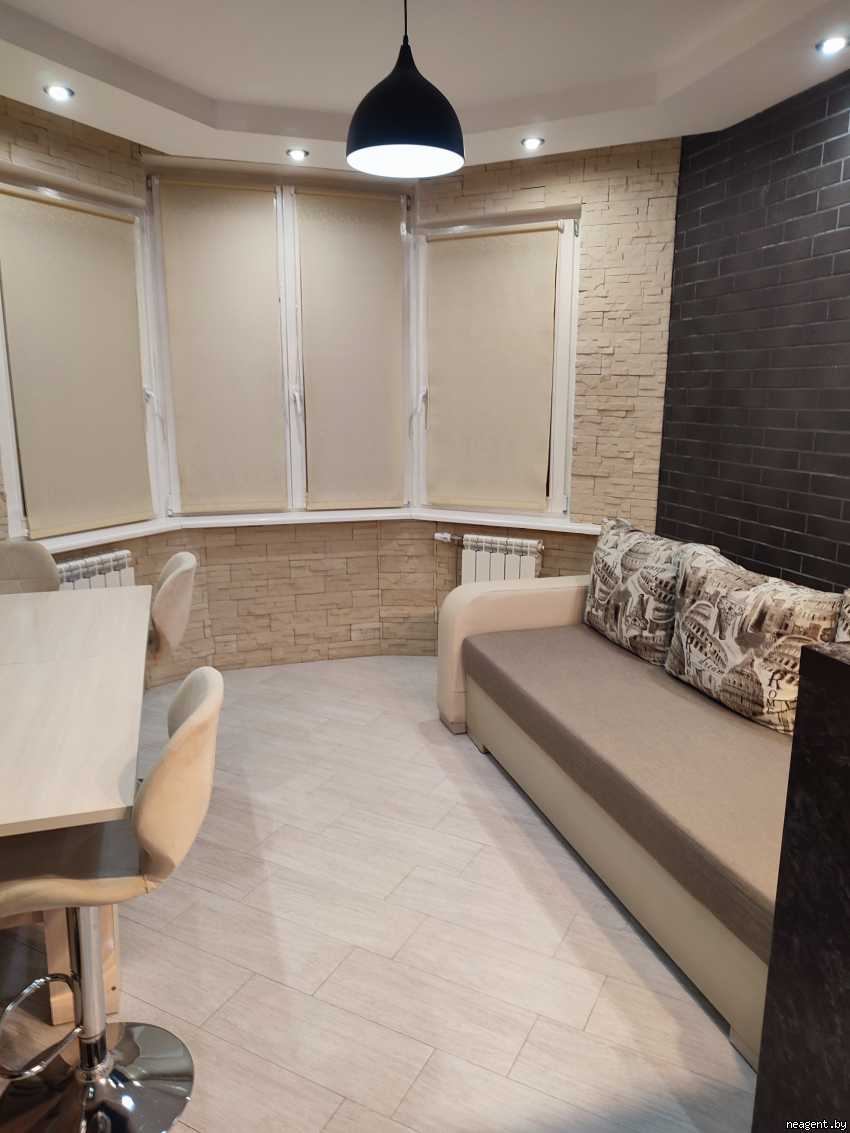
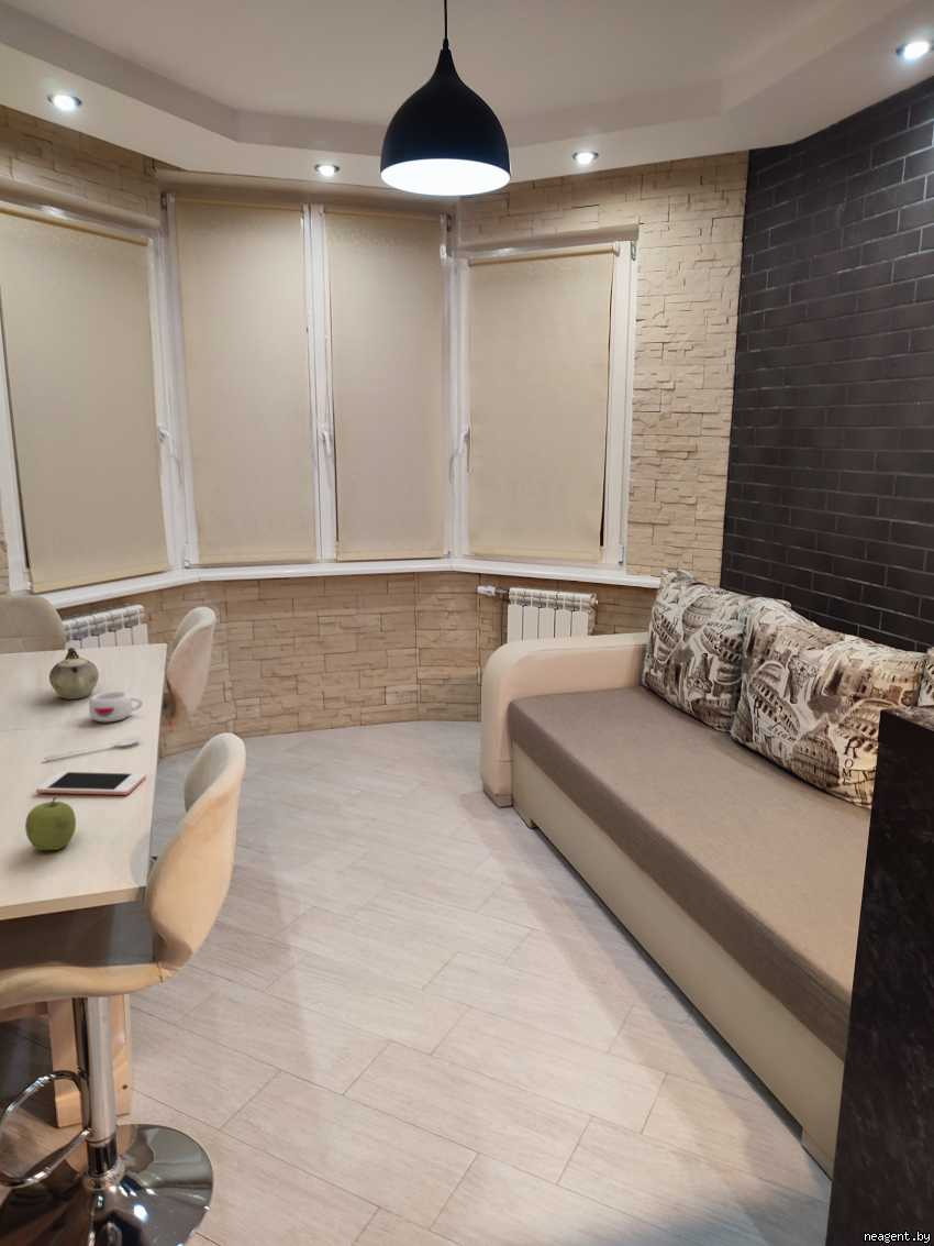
+ stirrer (94, 747)
+ teapot (74, 673)
+ cell phone (92, 783)
+ fruit (51, 823)
+ mug (115, 706)
